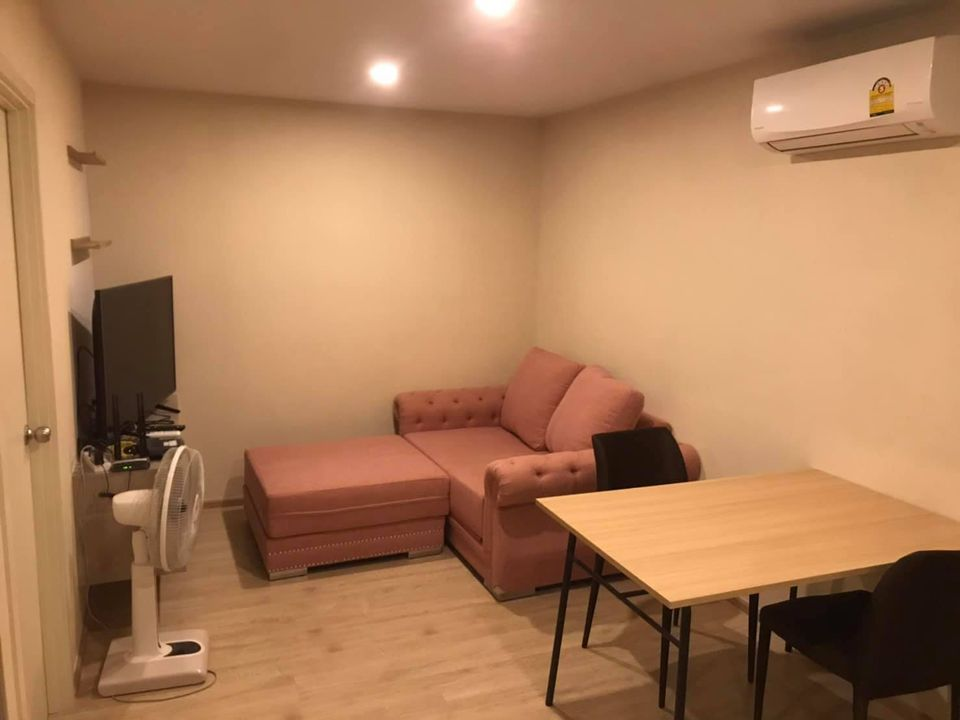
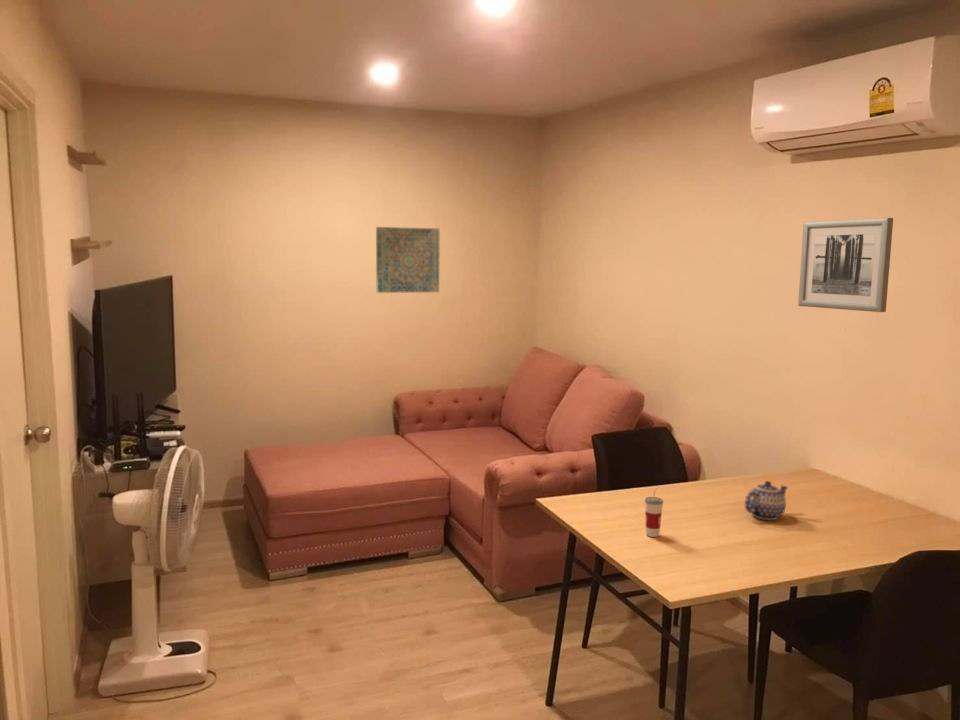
+ cup (653, 511)
+ wall art (842, 264)
+ teapot (766, 498)
+ wall art (408, 260)
